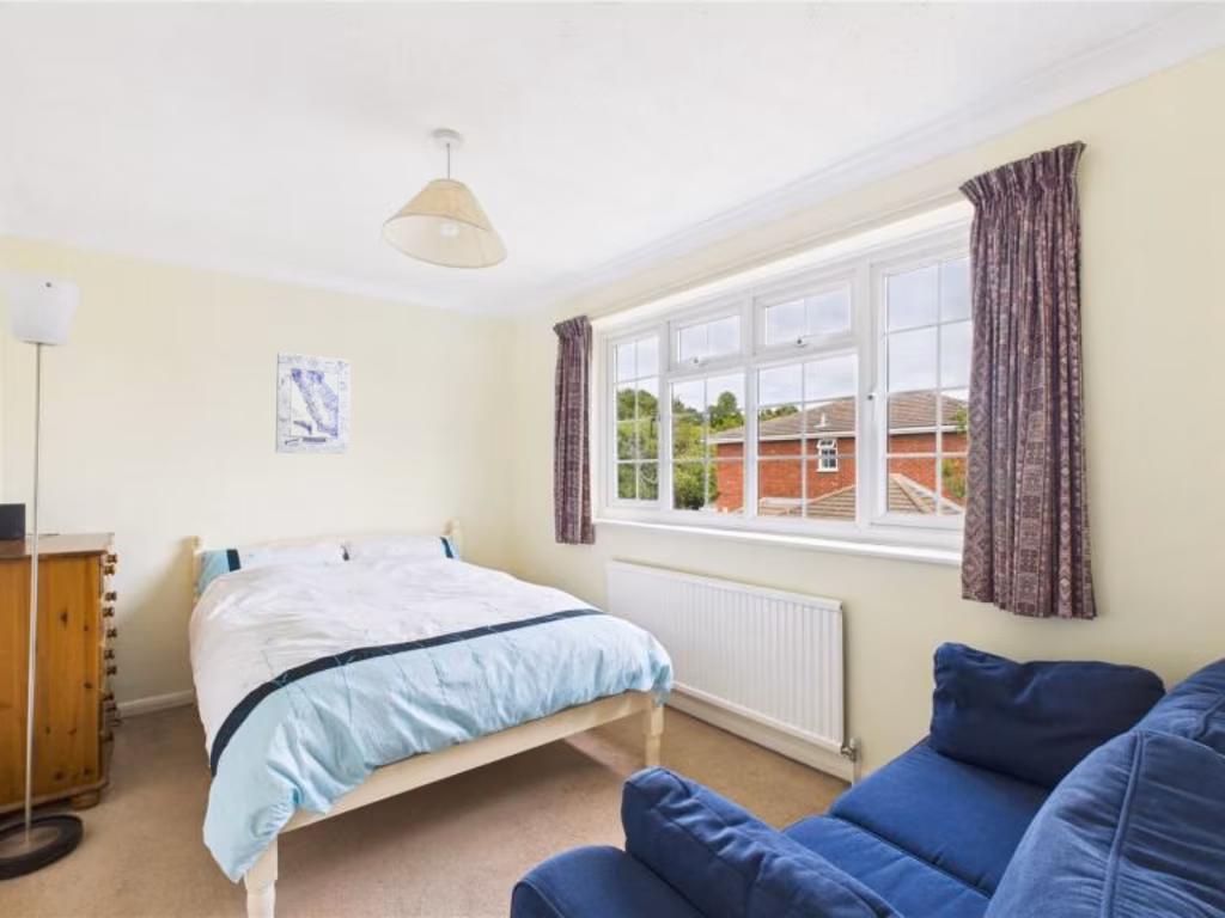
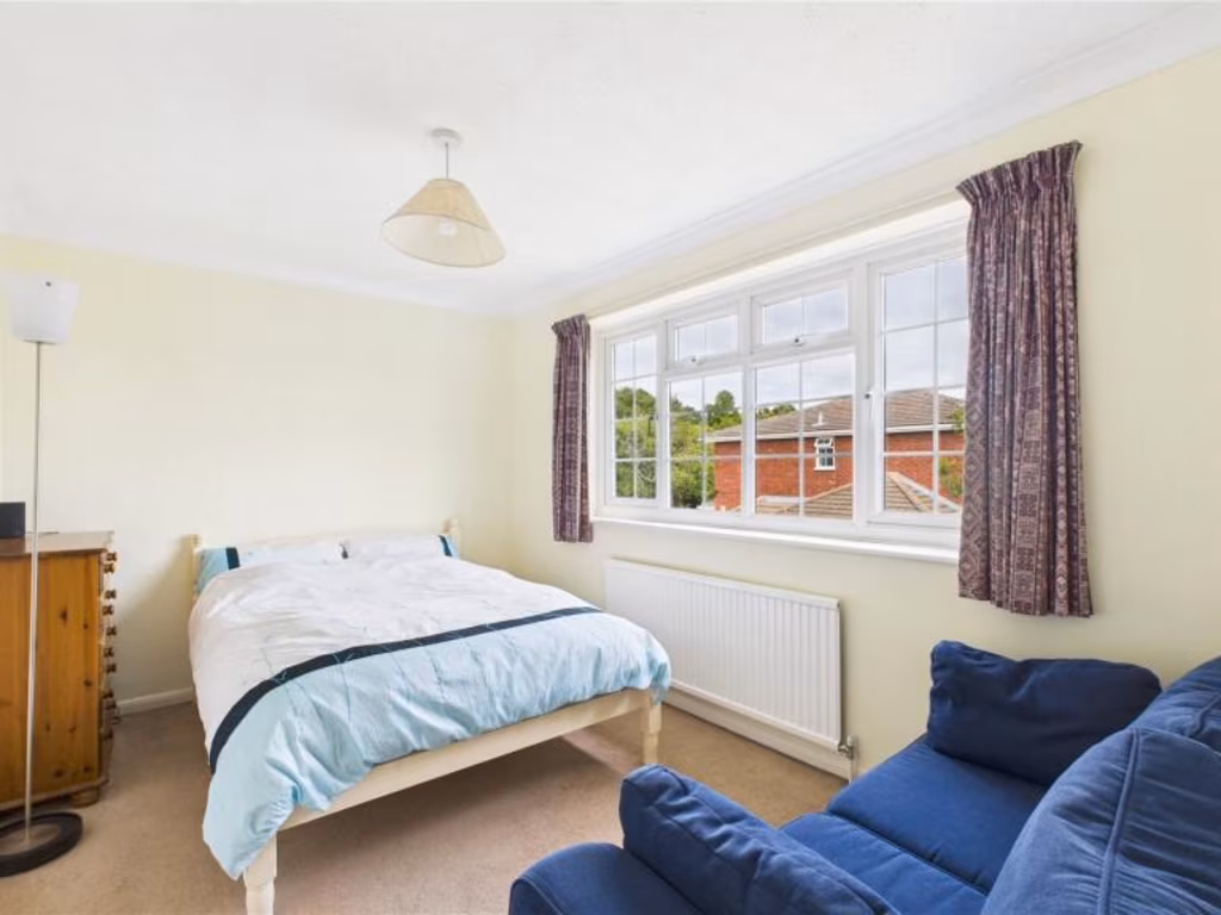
- wall art (313, 404)
